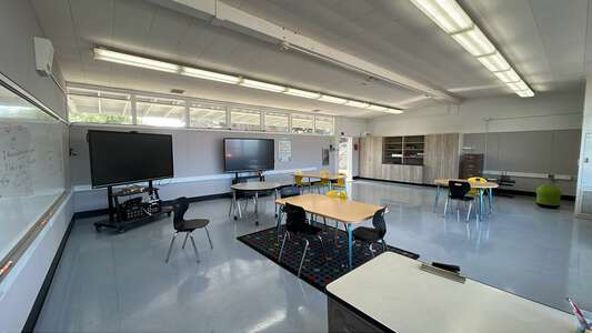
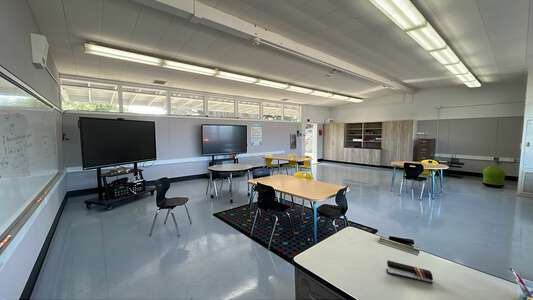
+ stapler (408, 271)
